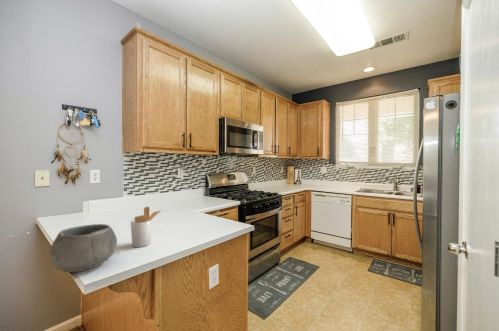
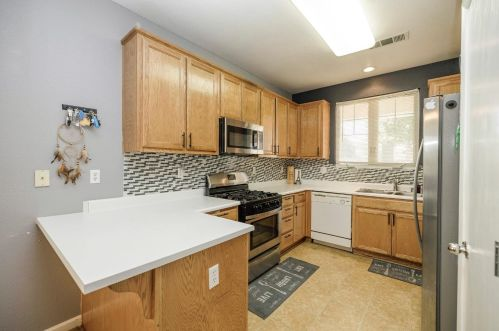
- utensil holder (146, 226)
- bowl (85, 247)
